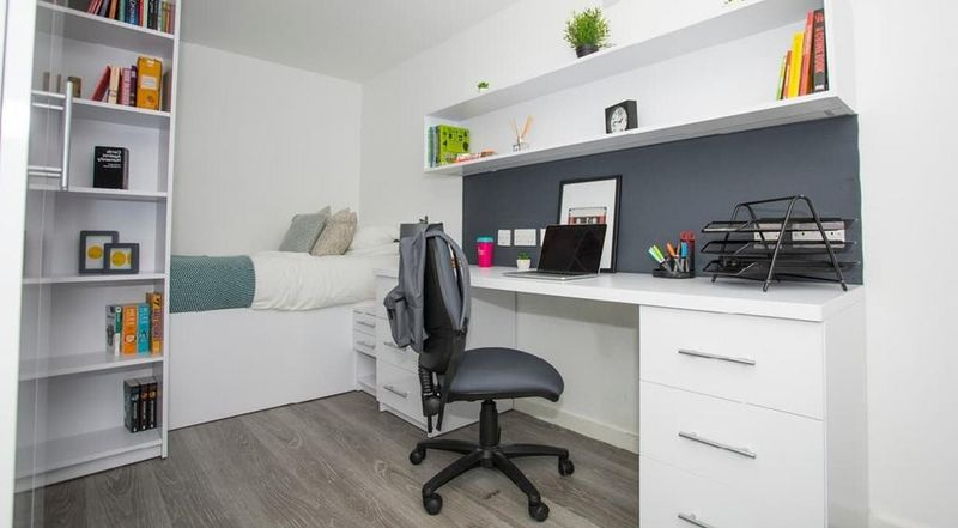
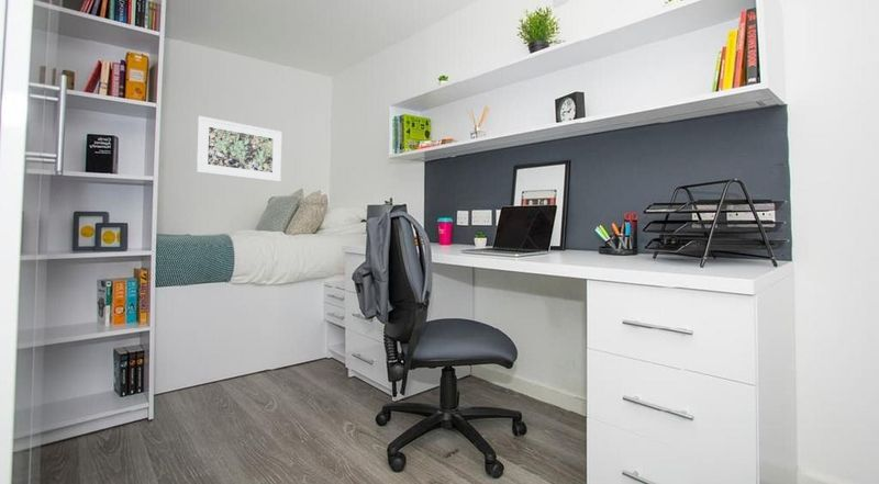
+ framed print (242, 150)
